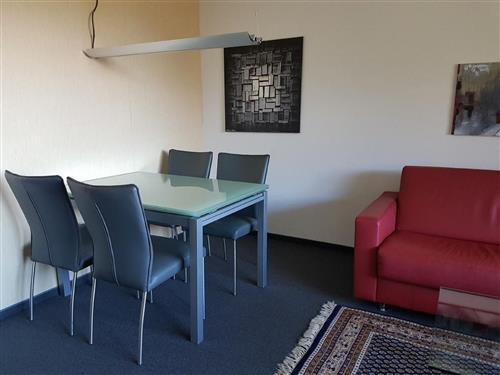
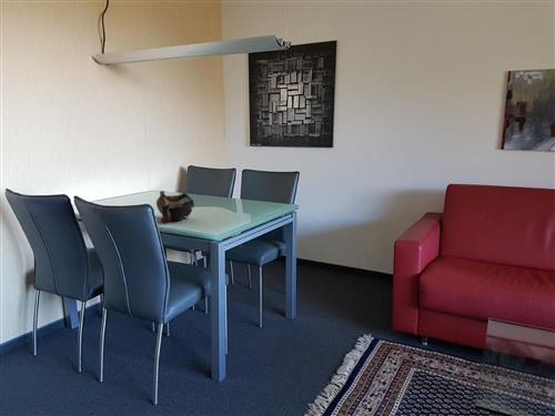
+ decorative bowl (174, 205)
